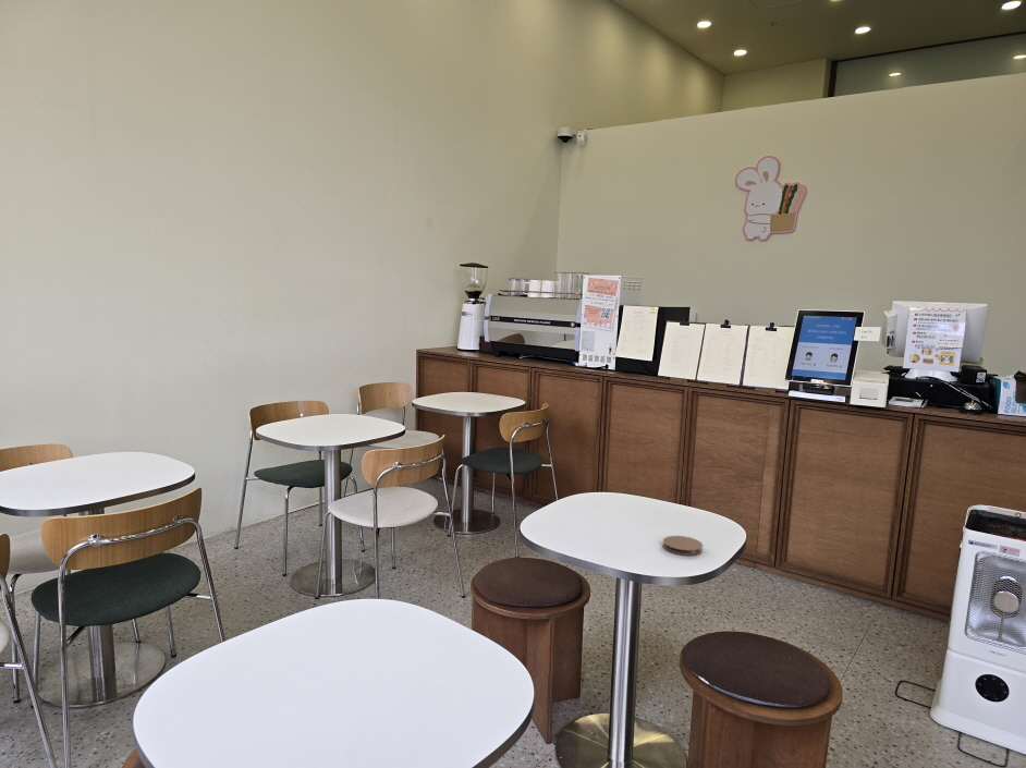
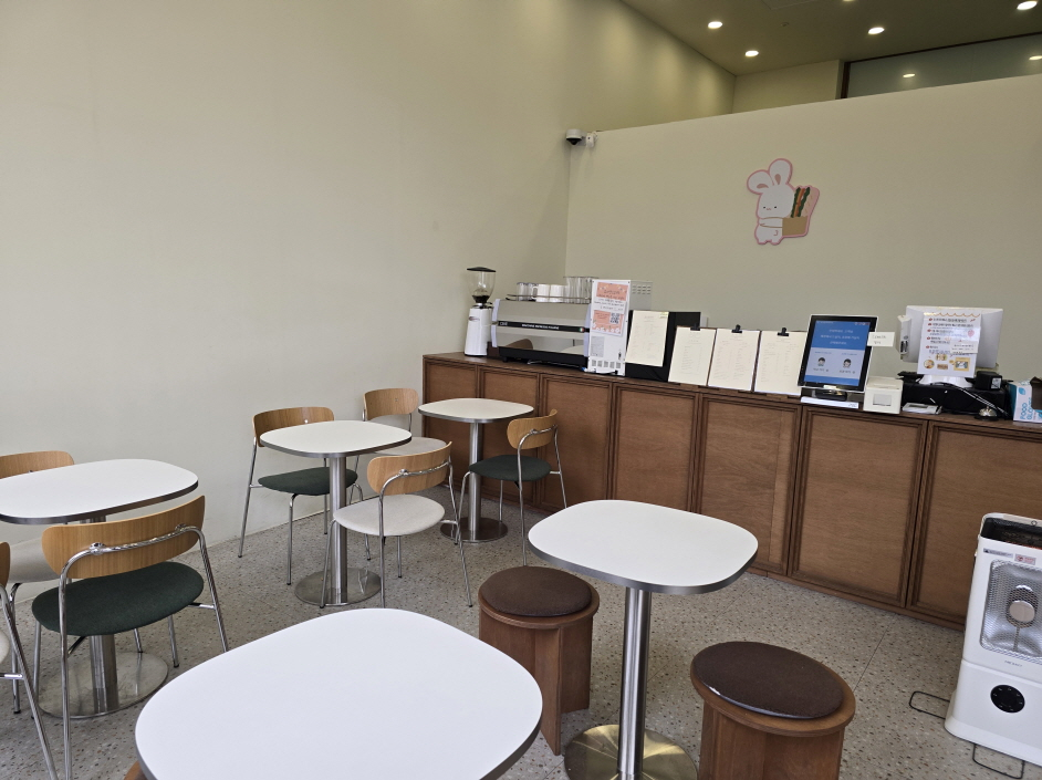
- coaster (682, 545)
